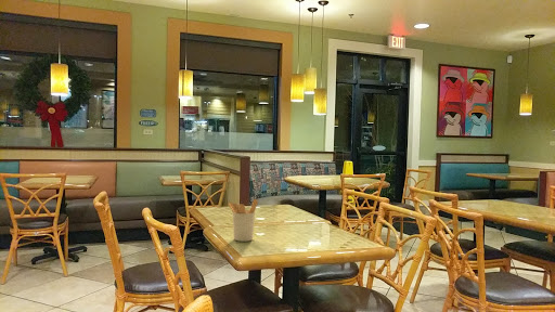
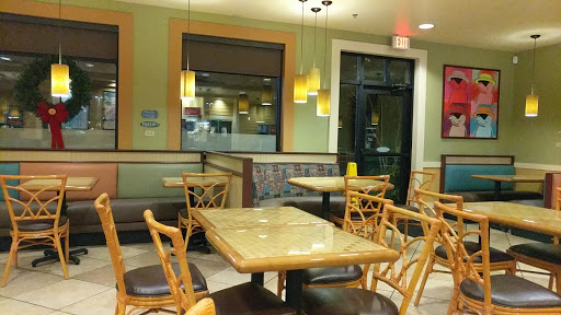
- utensil holder (241, 219)
